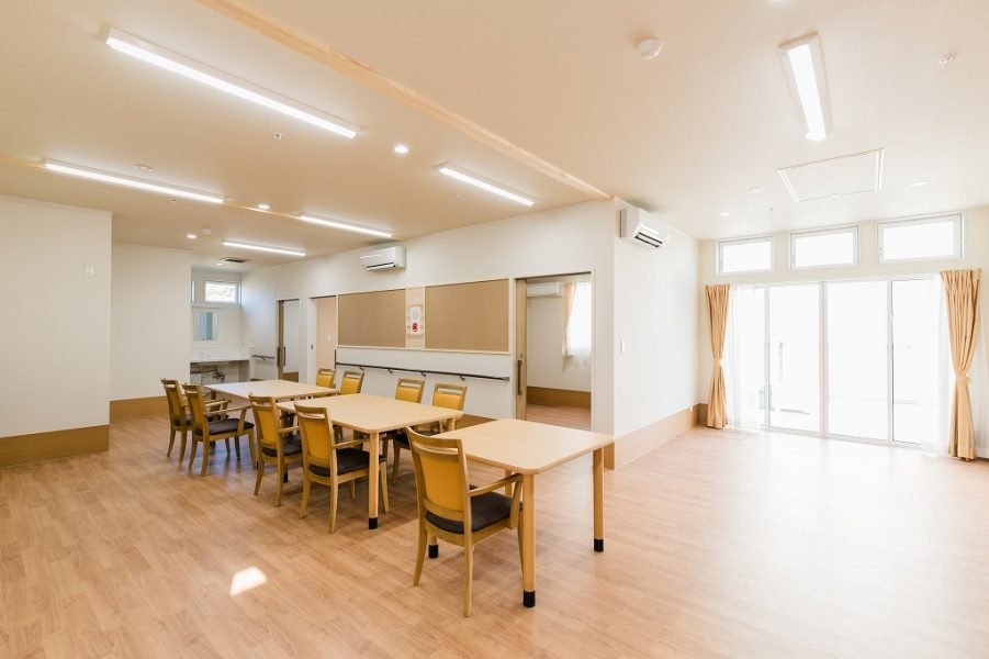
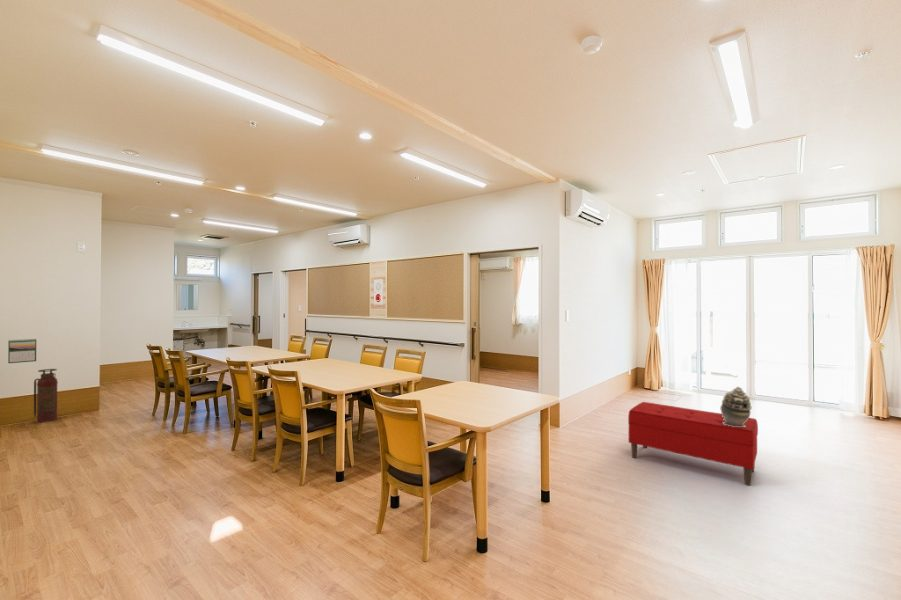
+ fire extinguisher (45, 395)
+ calendar (22, 350)
+ bench (690, 438)
+ decorative urn (736, 405)
